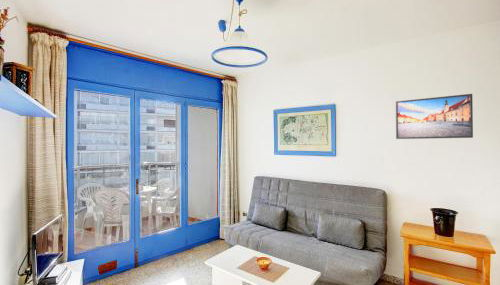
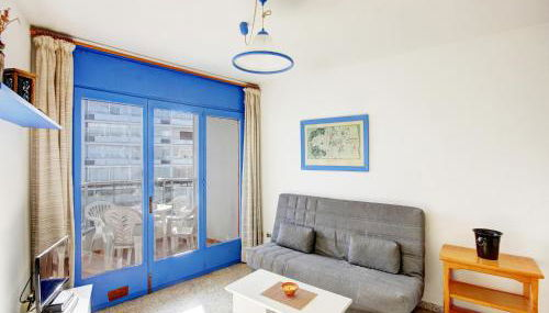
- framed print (431, 118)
